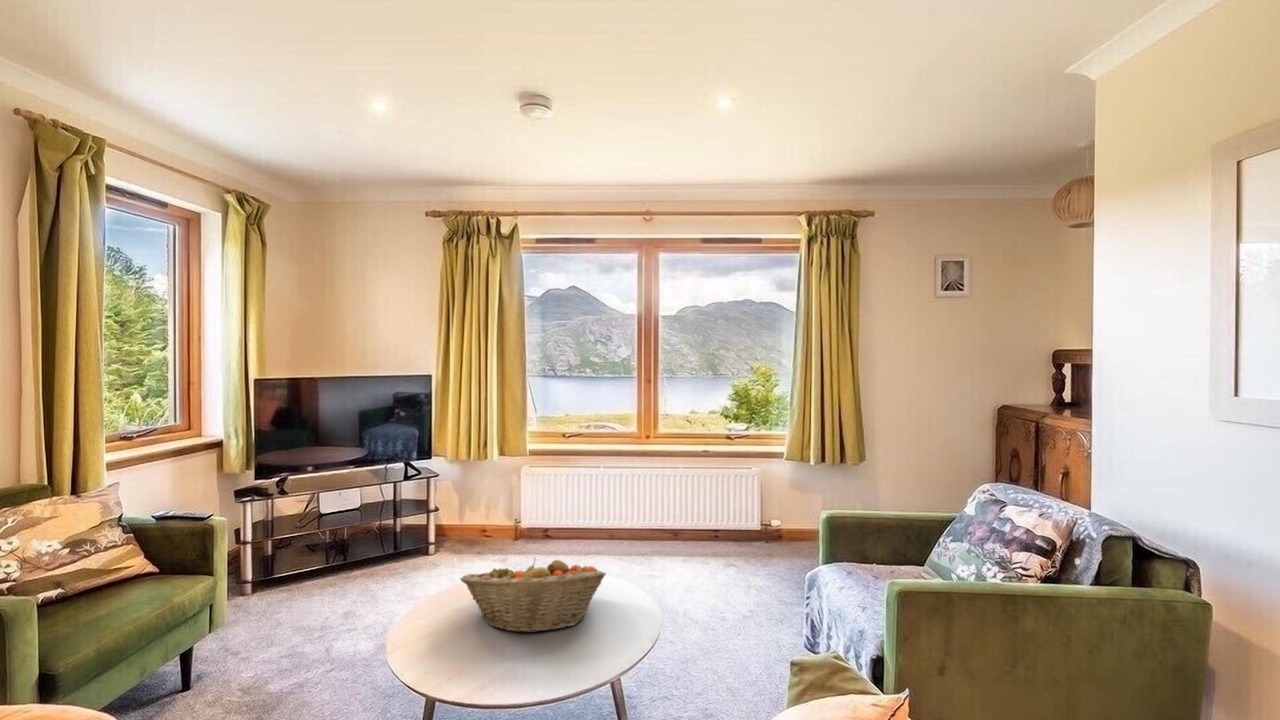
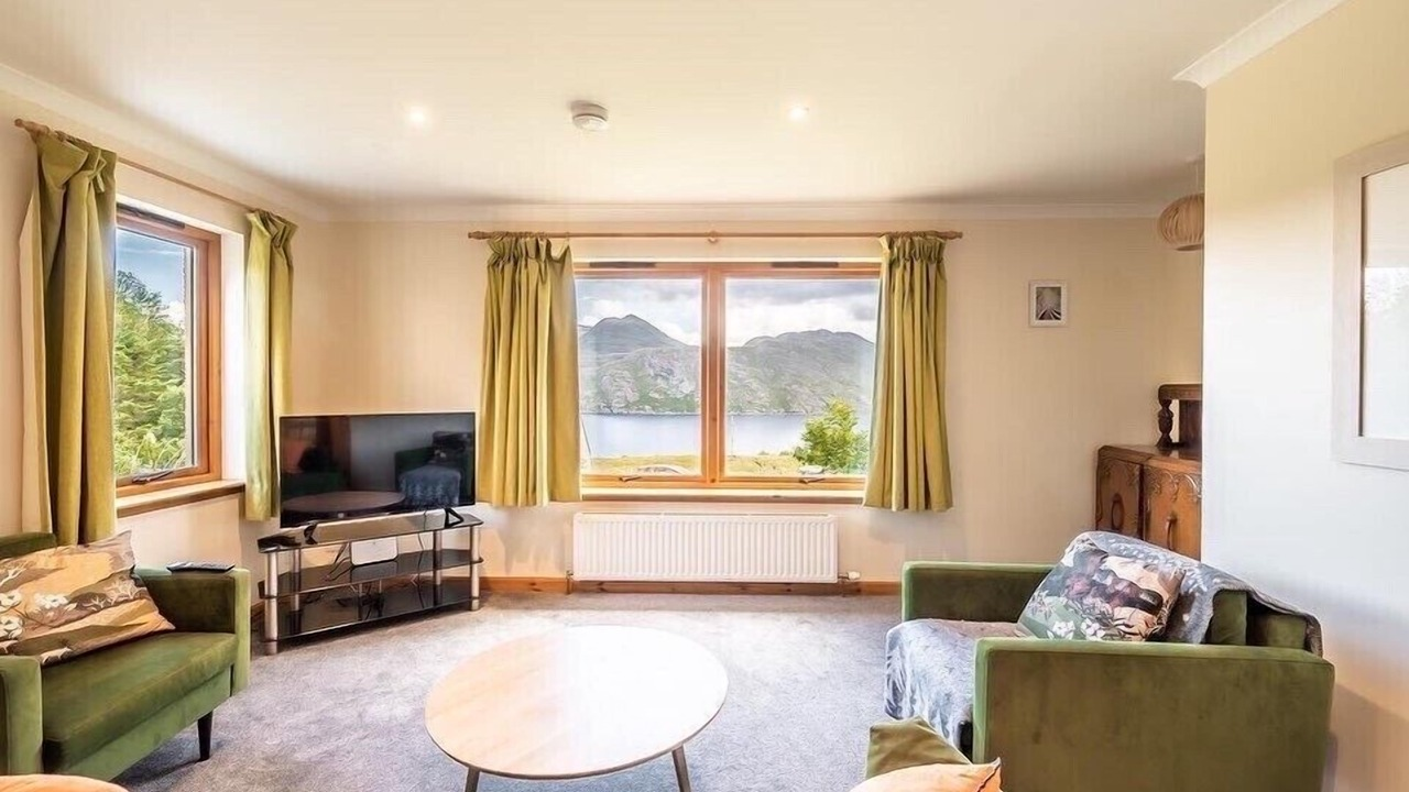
- fruit basket (534, 586)
